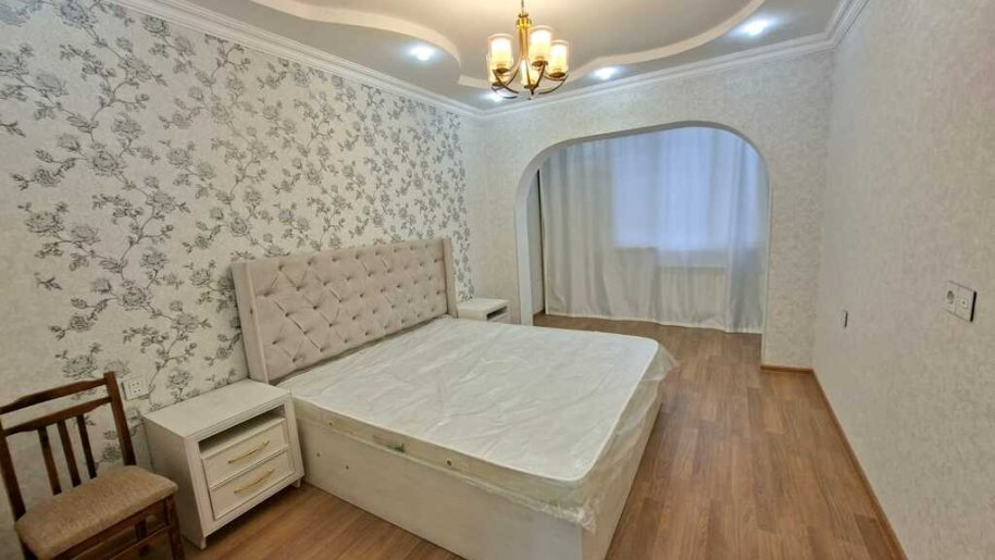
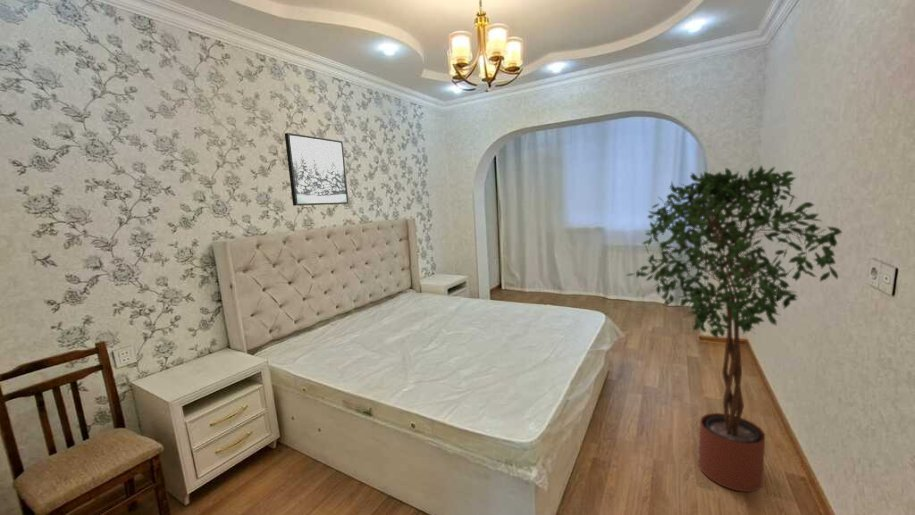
+ potted tree (714, 323)
+ wall art (319, 171)
